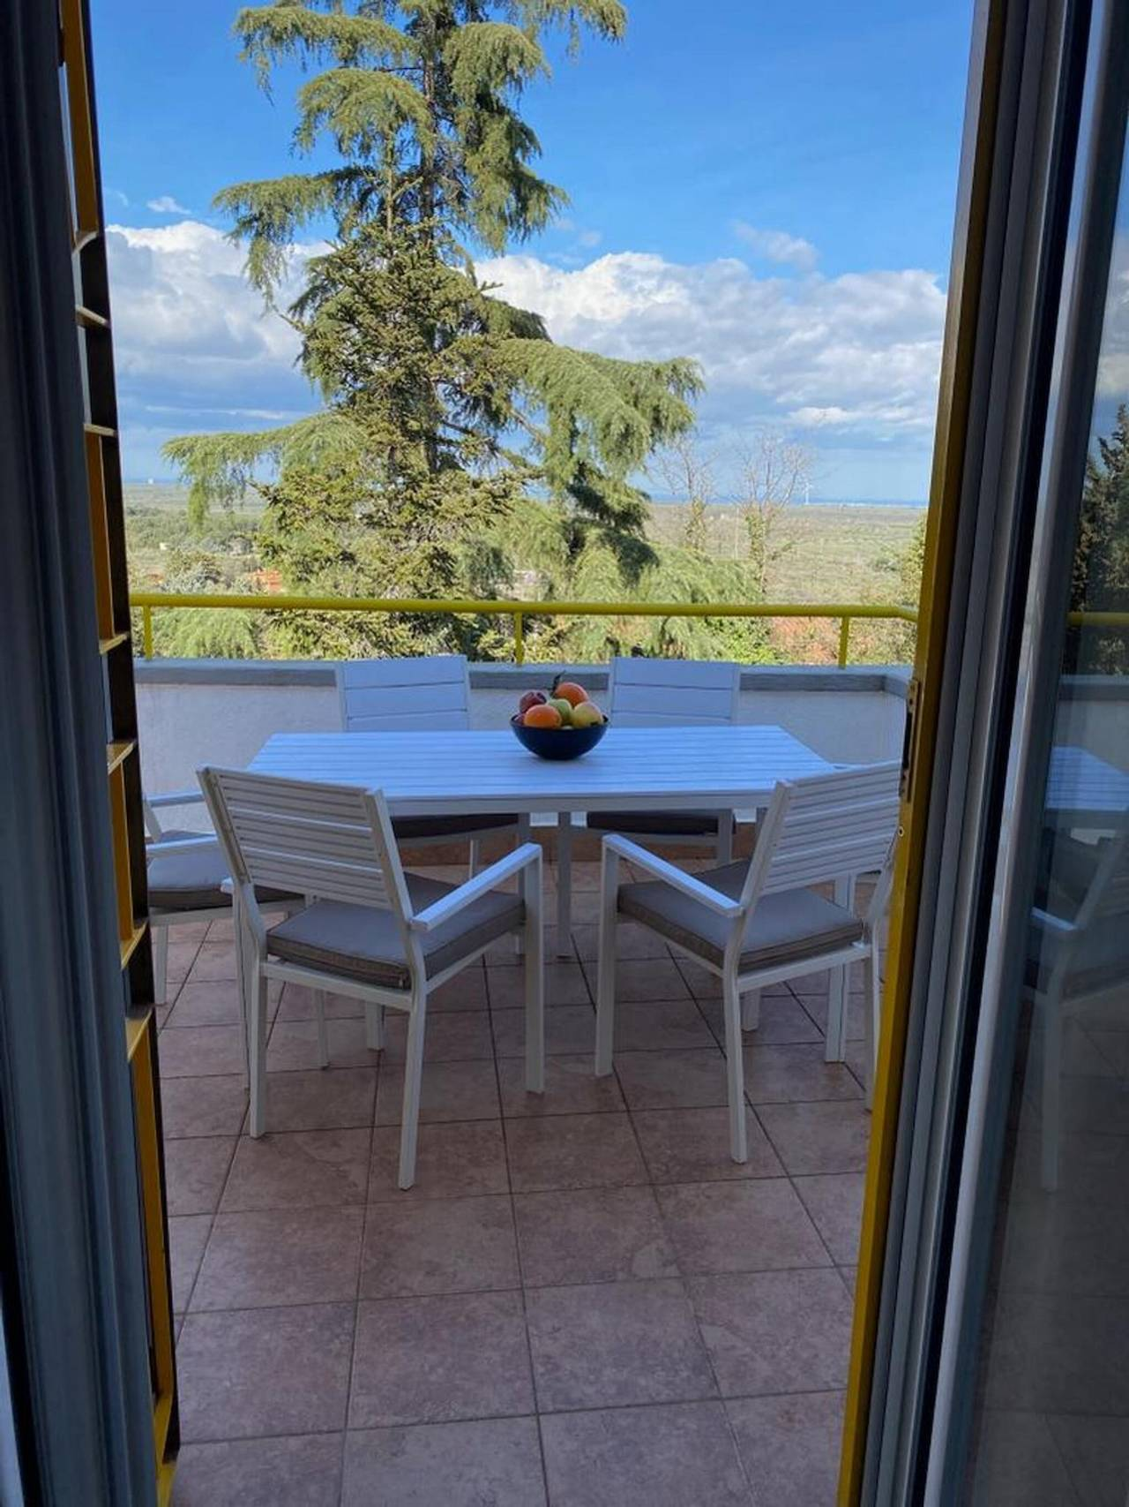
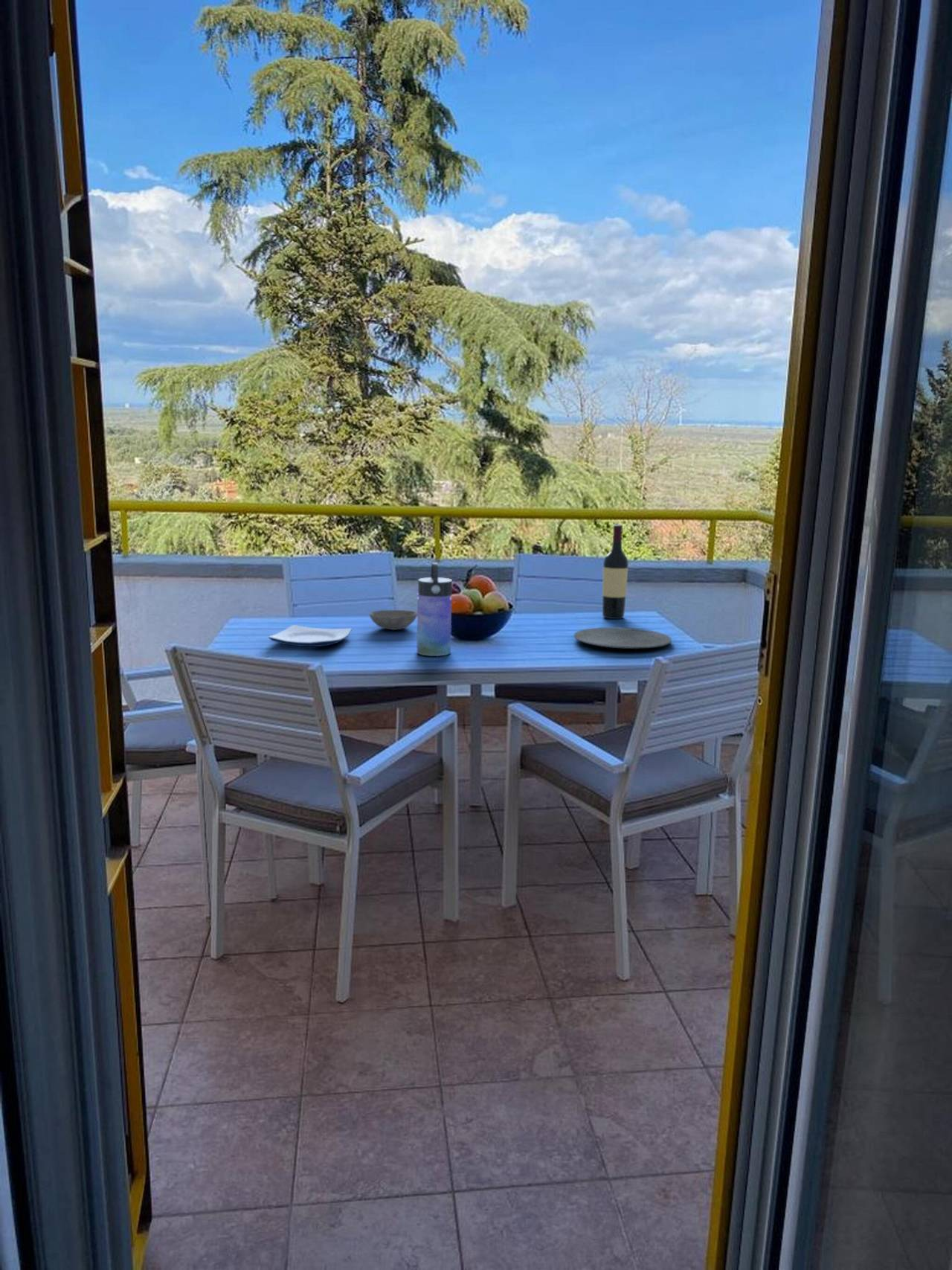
+ plate (622, 639)
+ wine bottle (615, 571)
+ water bottle (434, 608)
+ bowl (393, 620)
+ plate (311, 637)
